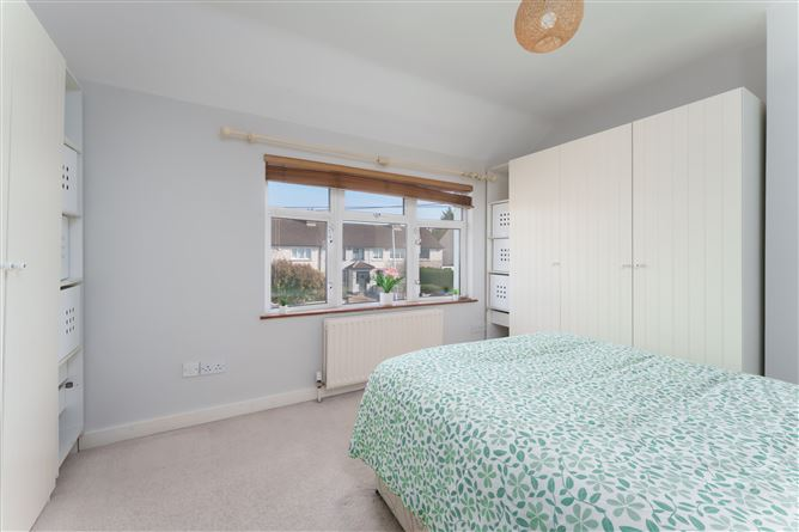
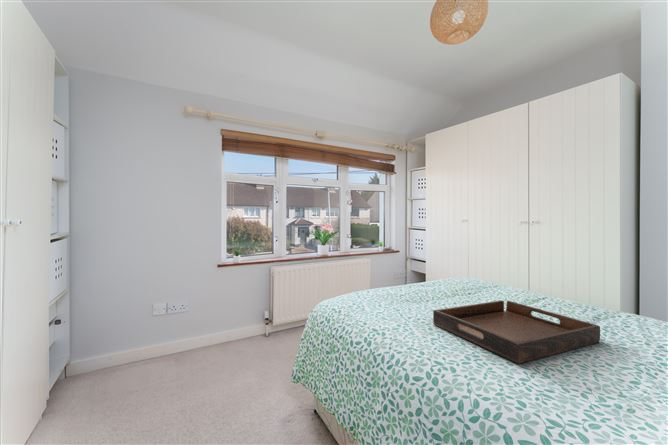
+ serving tray (510, 324)
